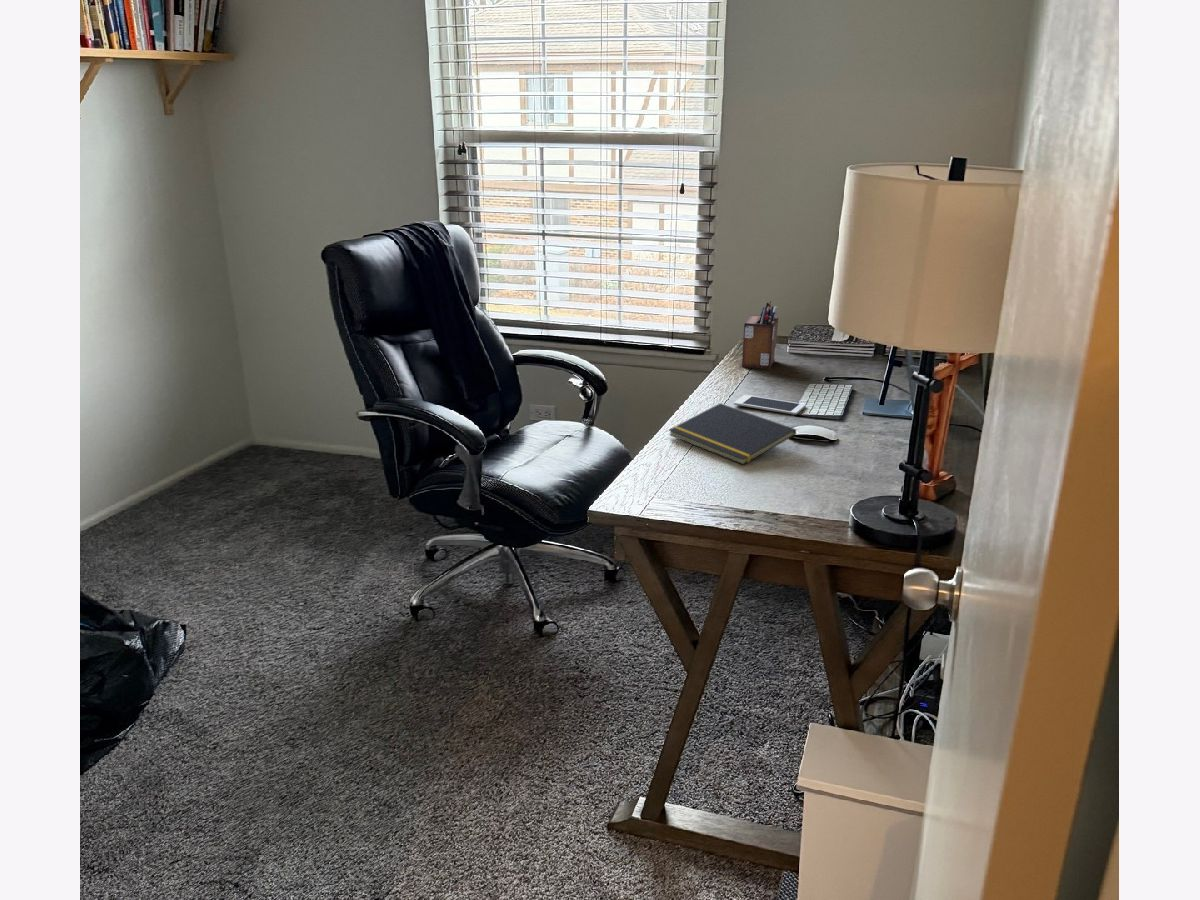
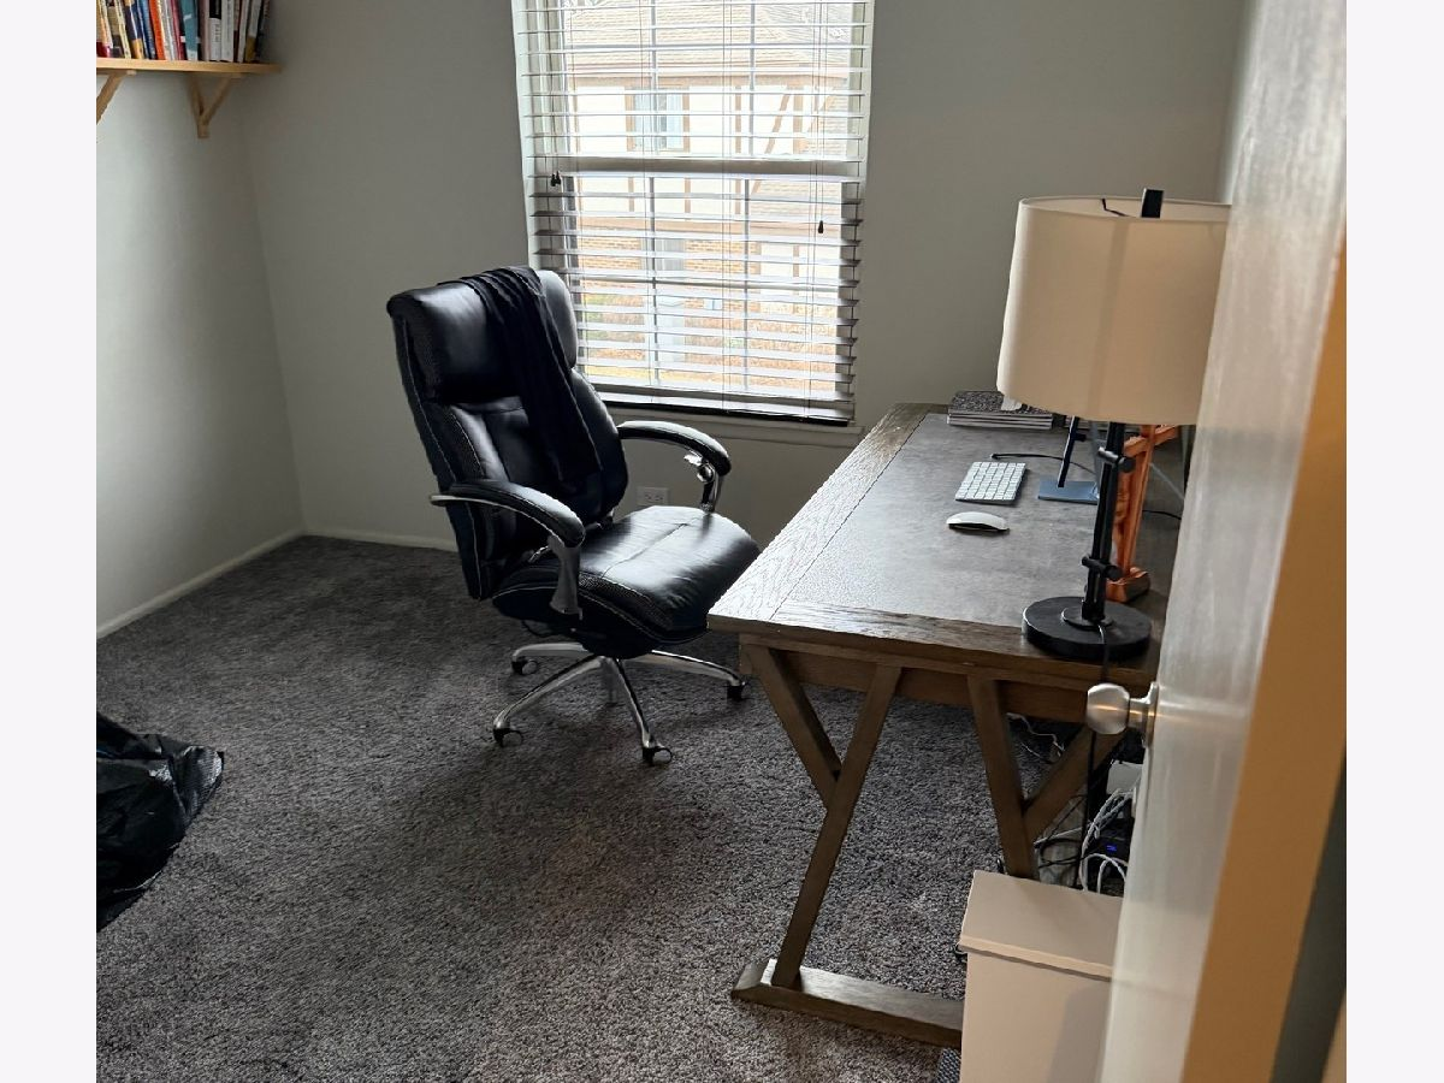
- desk organizer (760, 333)
- notepad (731, 432)
- cell phone (769, 404)
